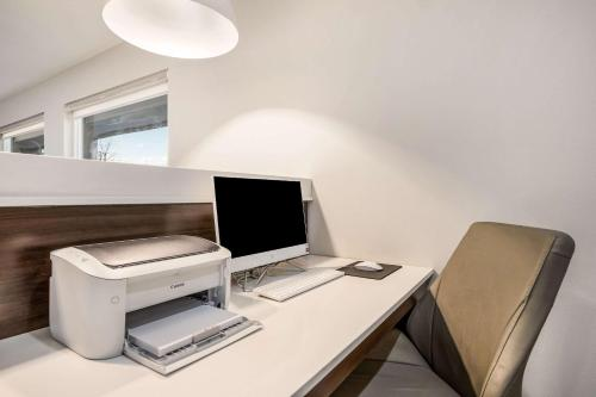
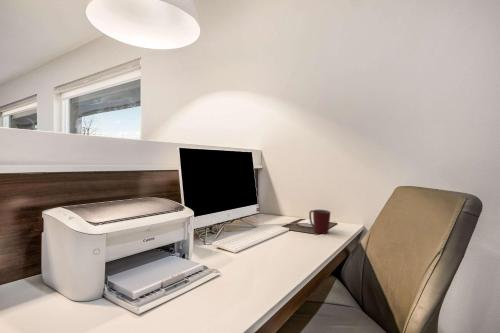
+ mug (318, 220)
